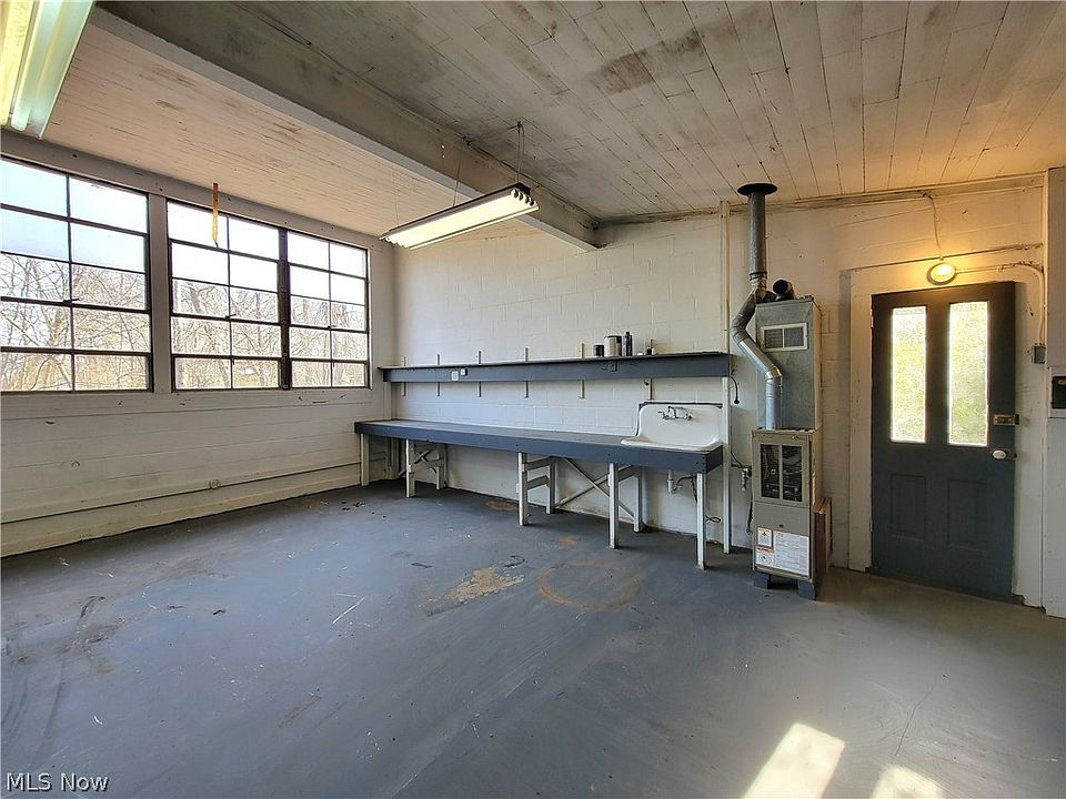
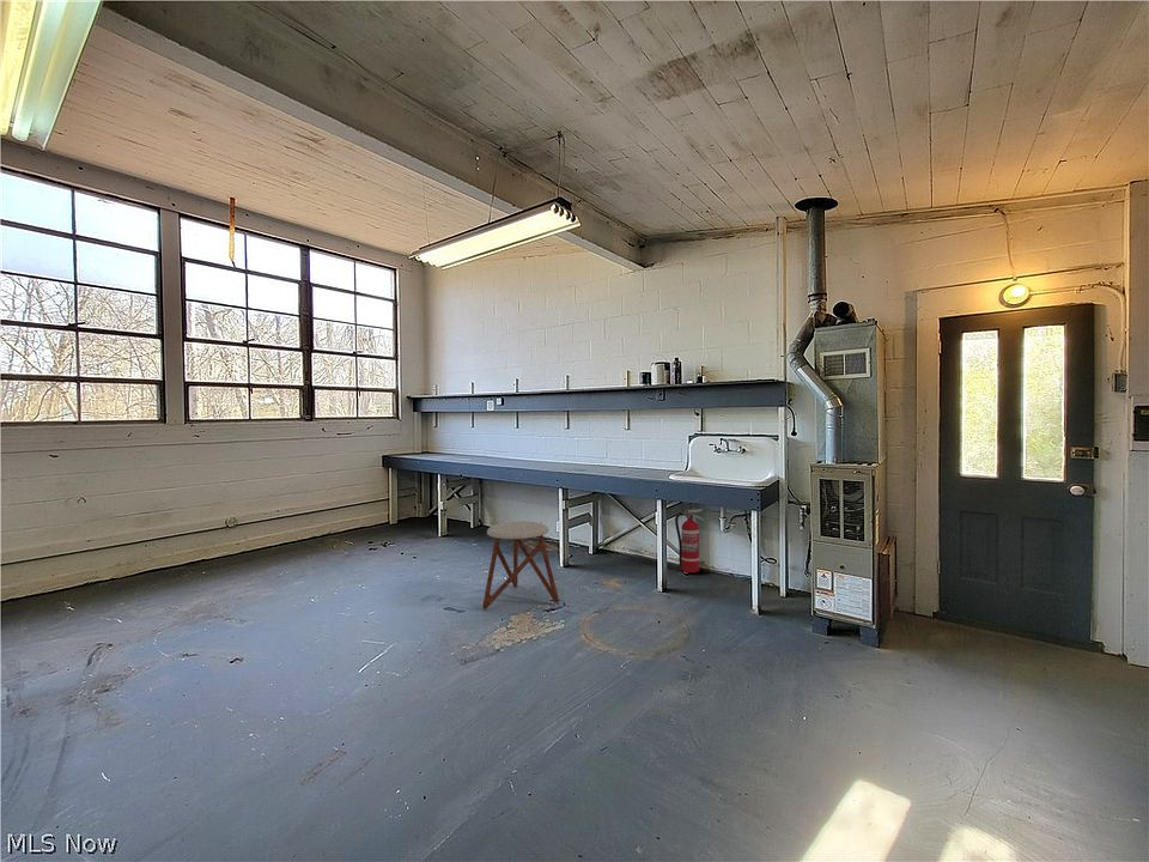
+ stool (517, 560)
+ fire extinguisher (688, 539)
